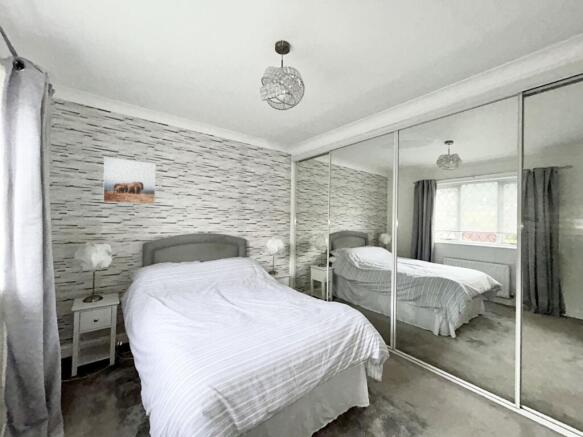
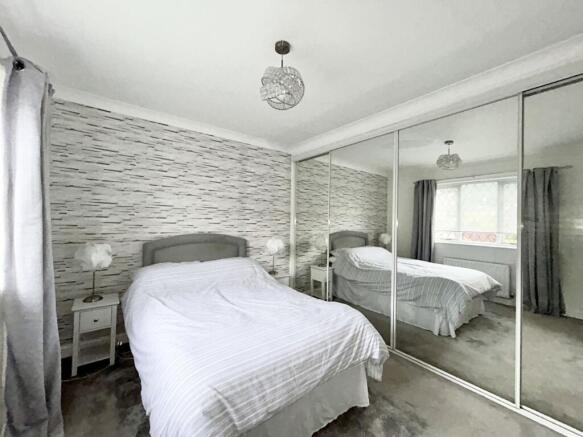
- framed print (130, 182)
